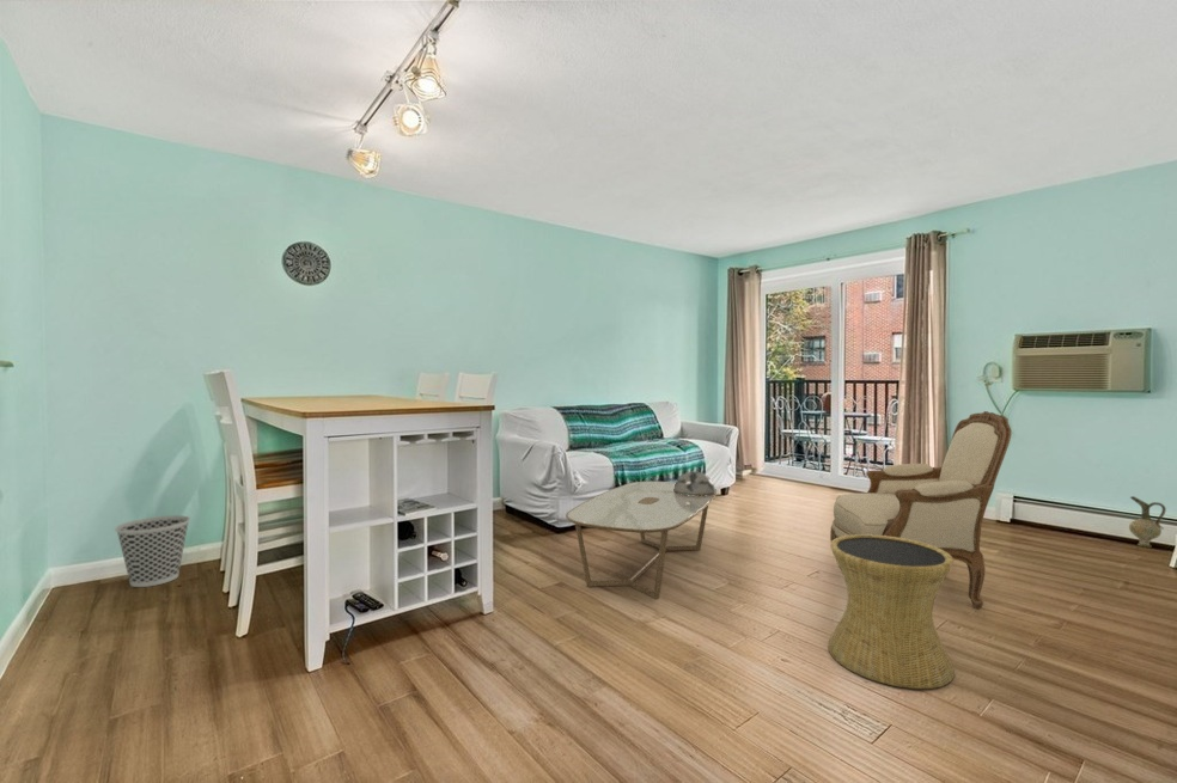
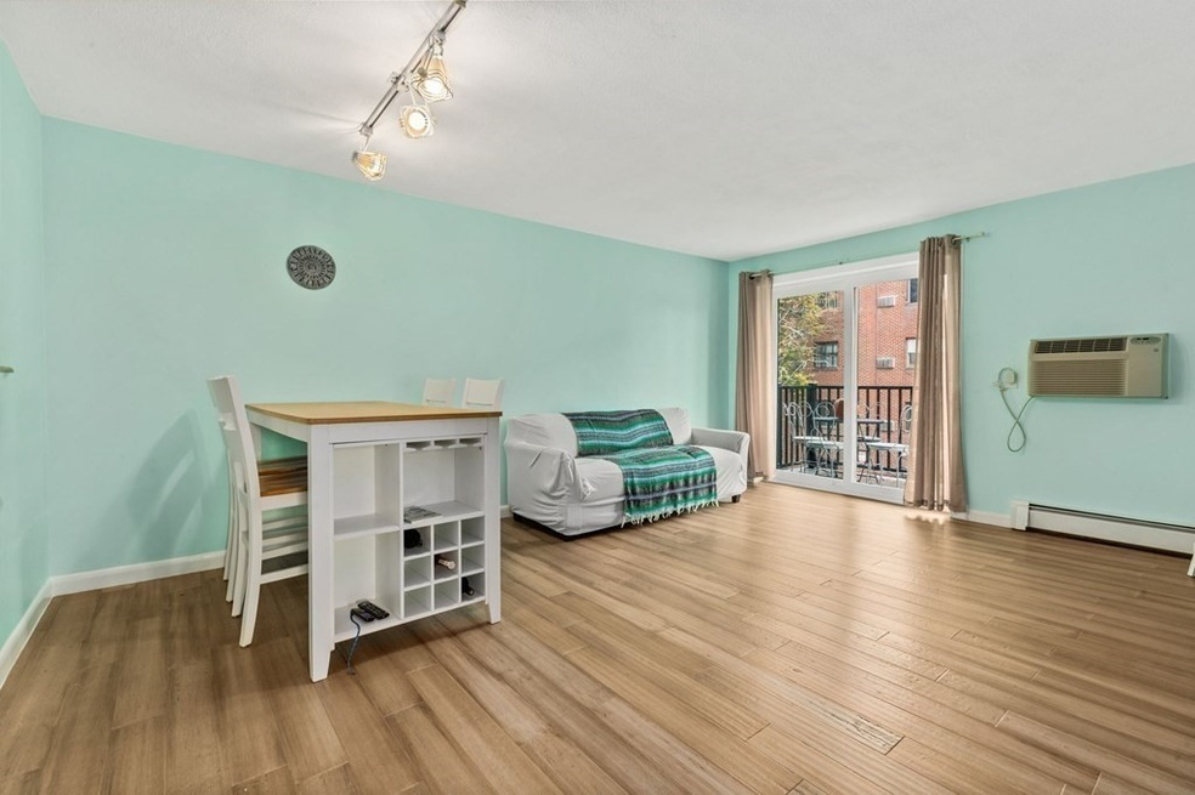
- coffee table (648, 532)
- wastebasket (154, 551)
- armchair (909, 497)
- ceramic jug (1146, 521)
- decorative bowl (694, 481)
- side table (888, 604)
